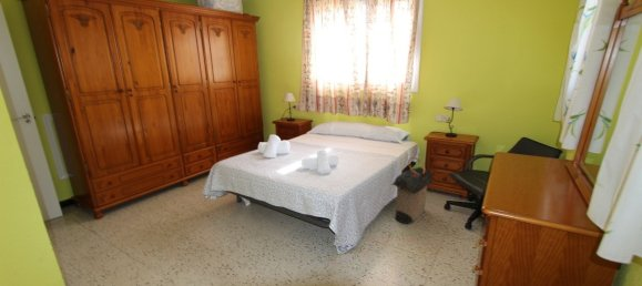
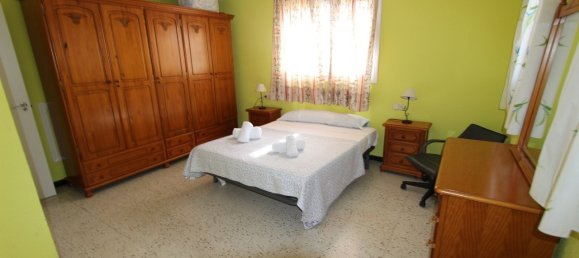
- laundry hamper (412, 188)
